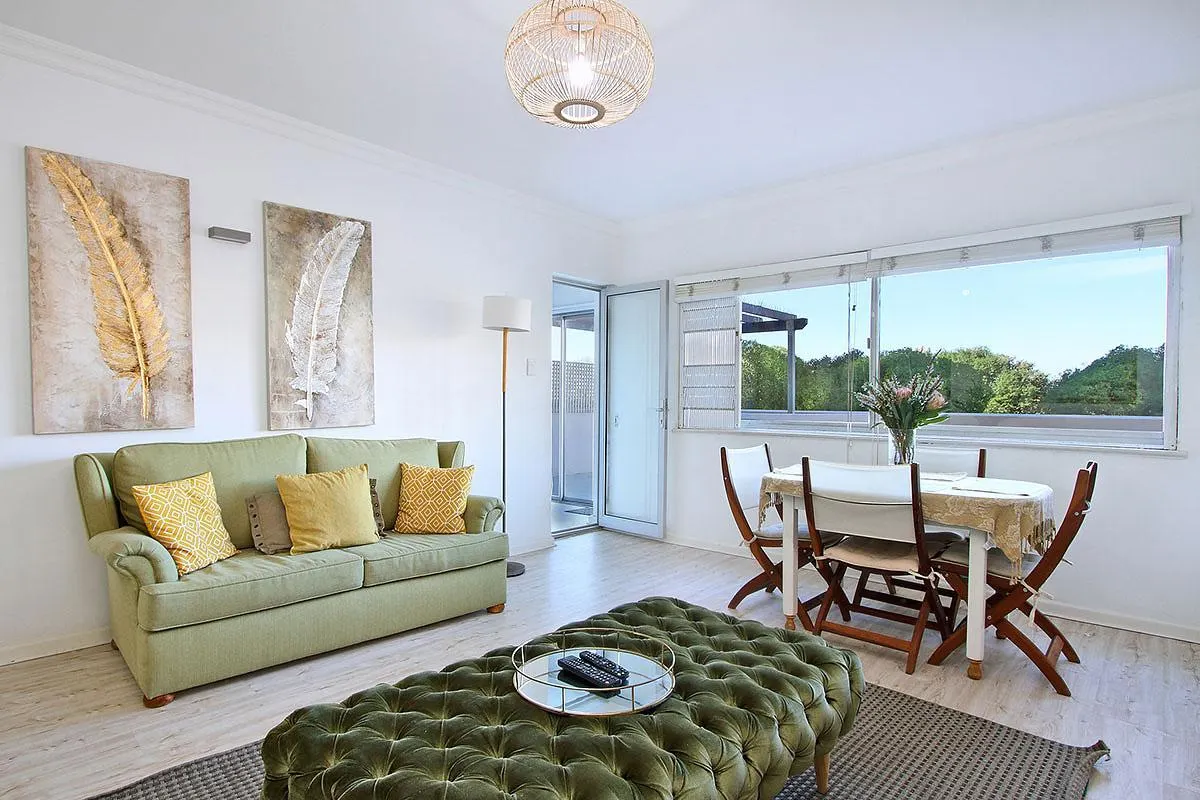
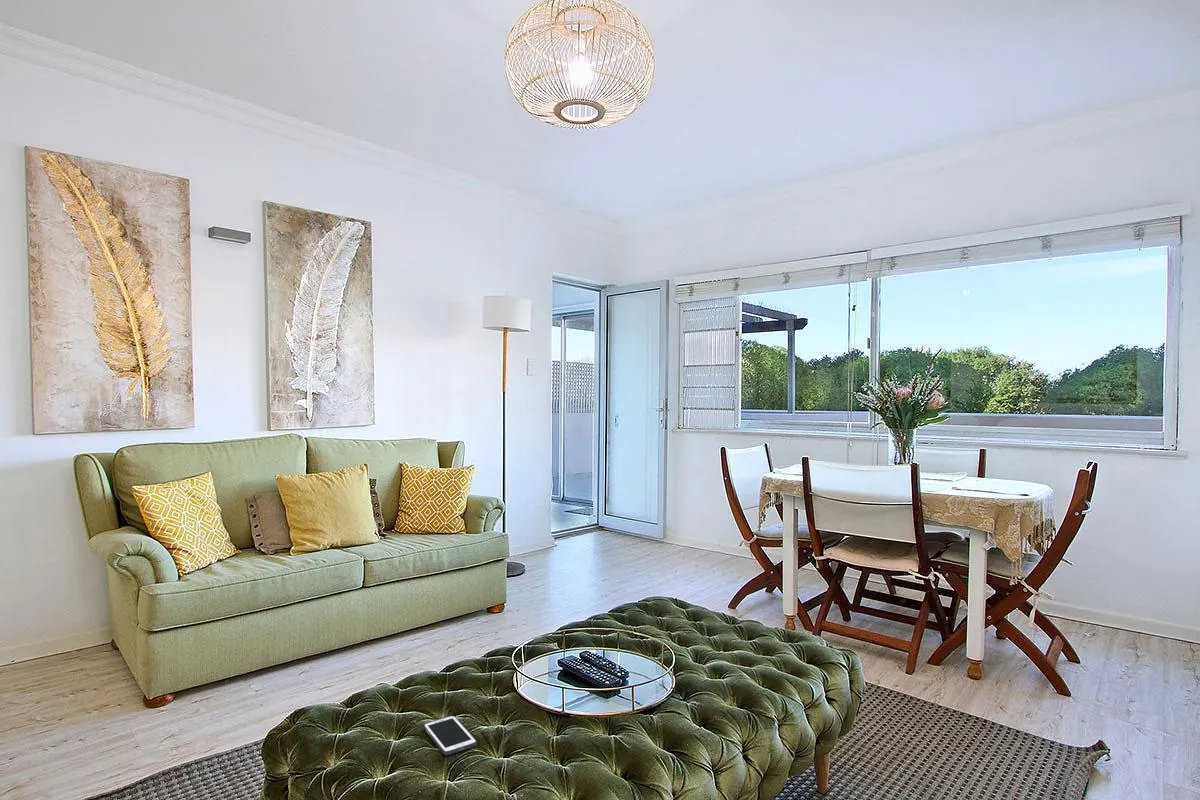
+ cell phone (449, 734)
